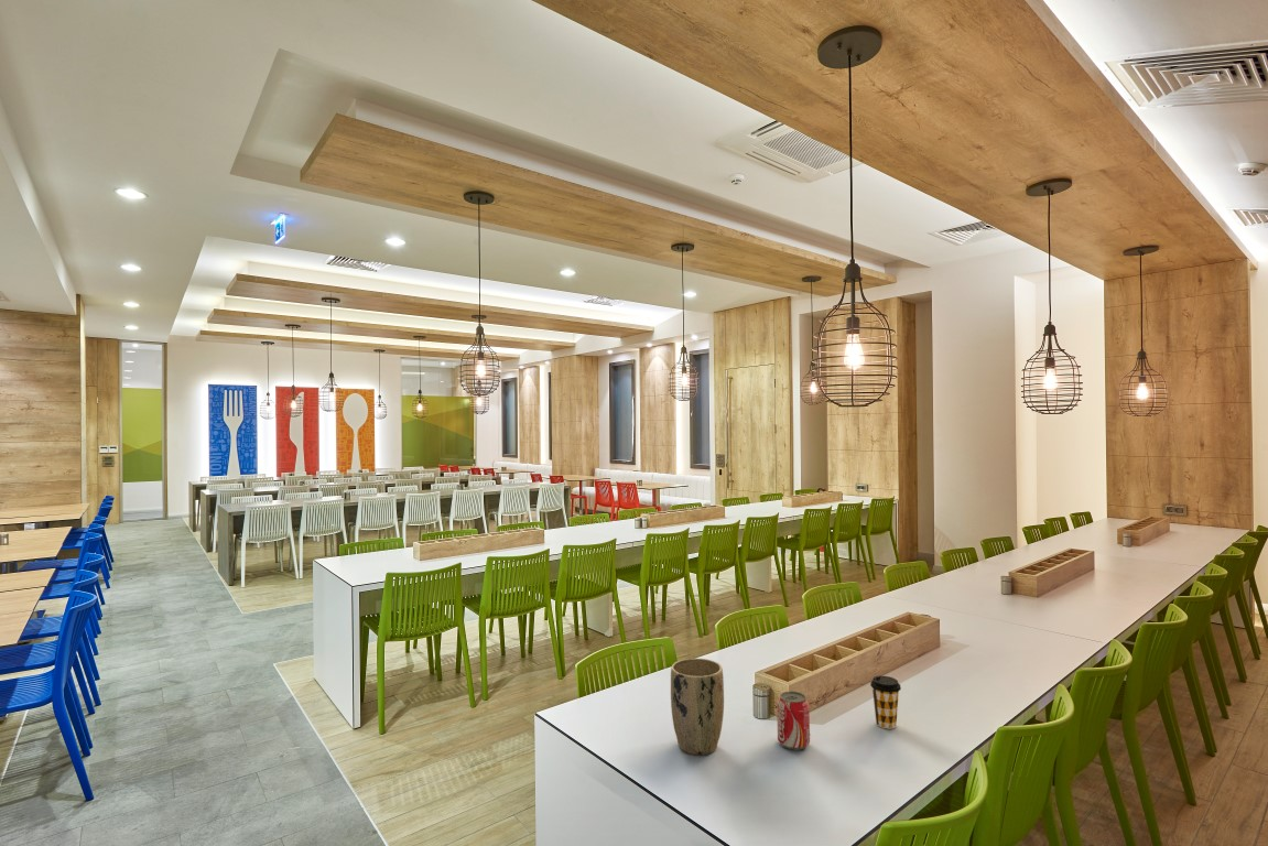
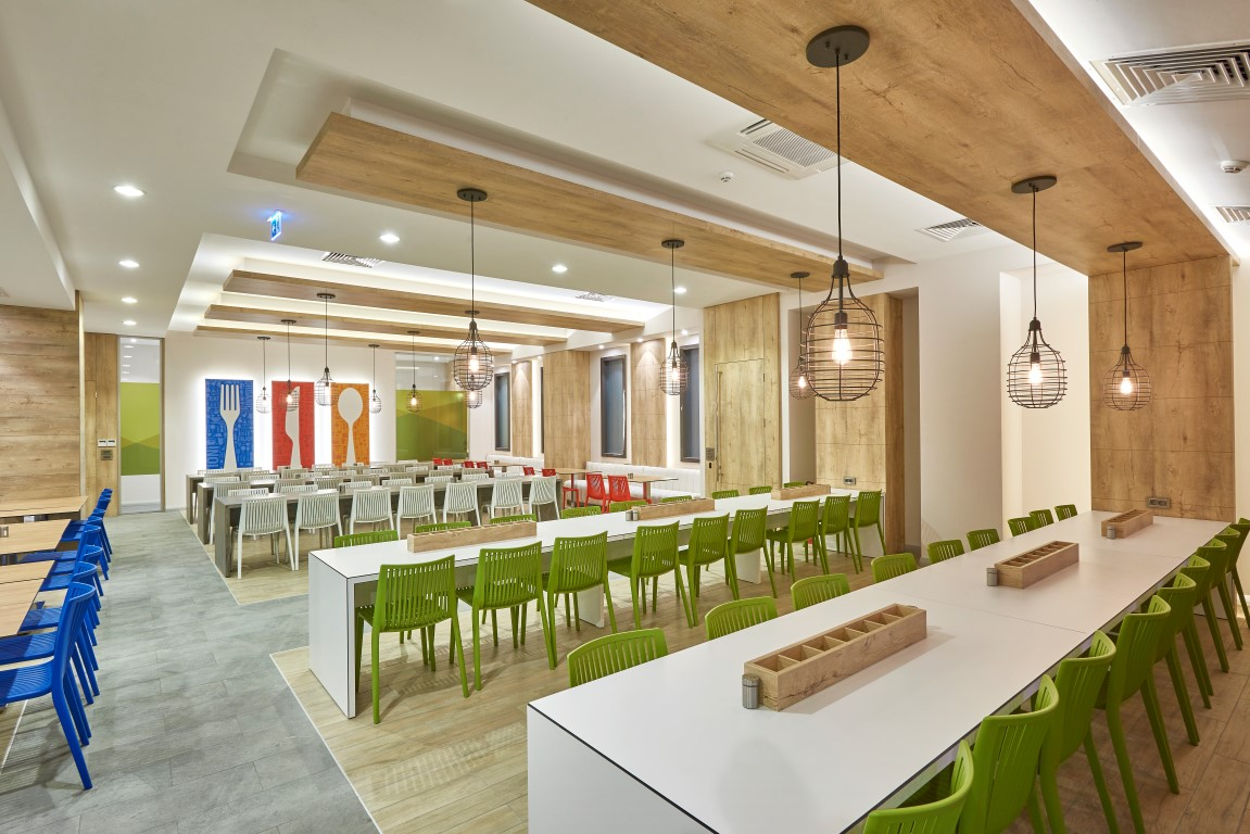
- plant pot (696, 706)
- beverage can (793, 719)
- coffee cup (886, 702)
